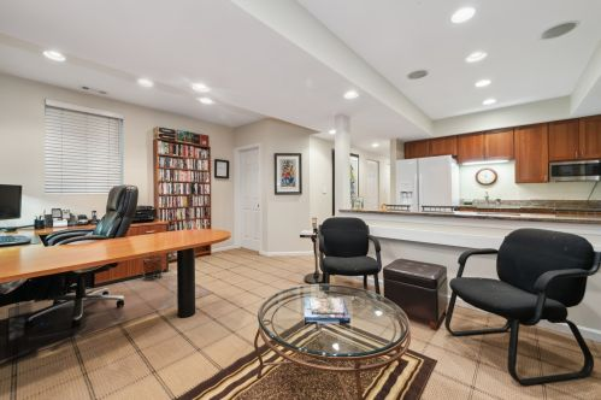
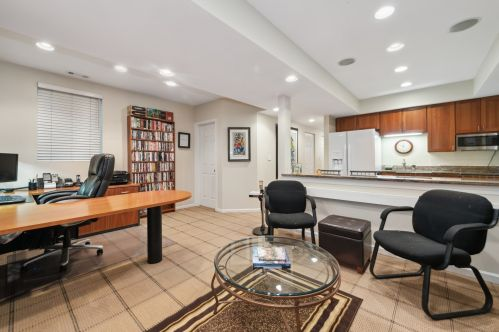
- waste bin (153, 267)
